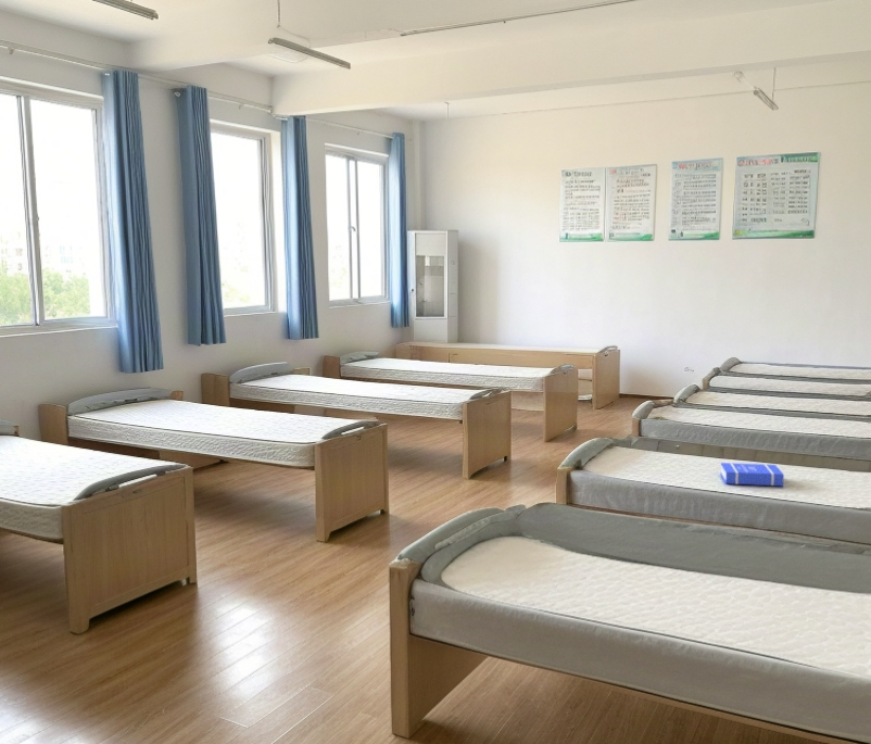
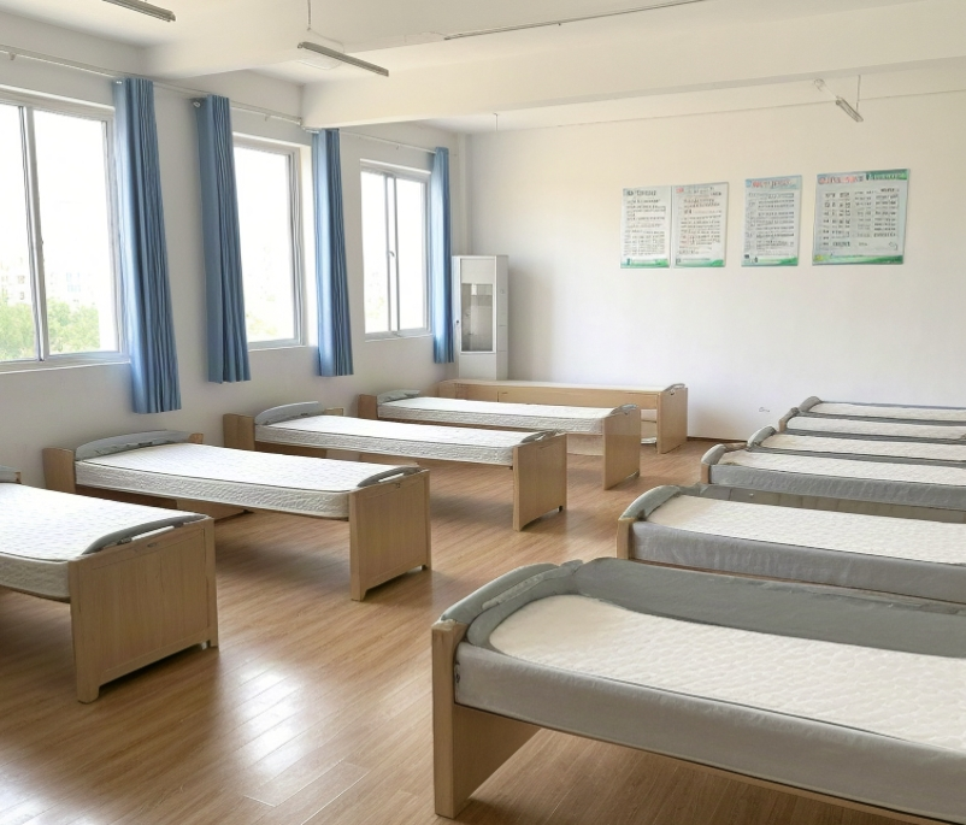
- book (750, 474)
